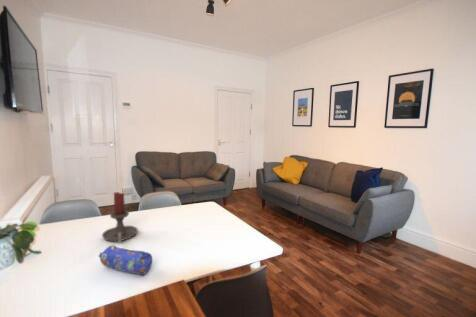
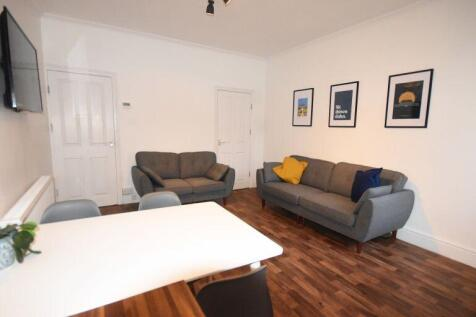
- pencil case (126, 258)
- candle holder (119, 215)
